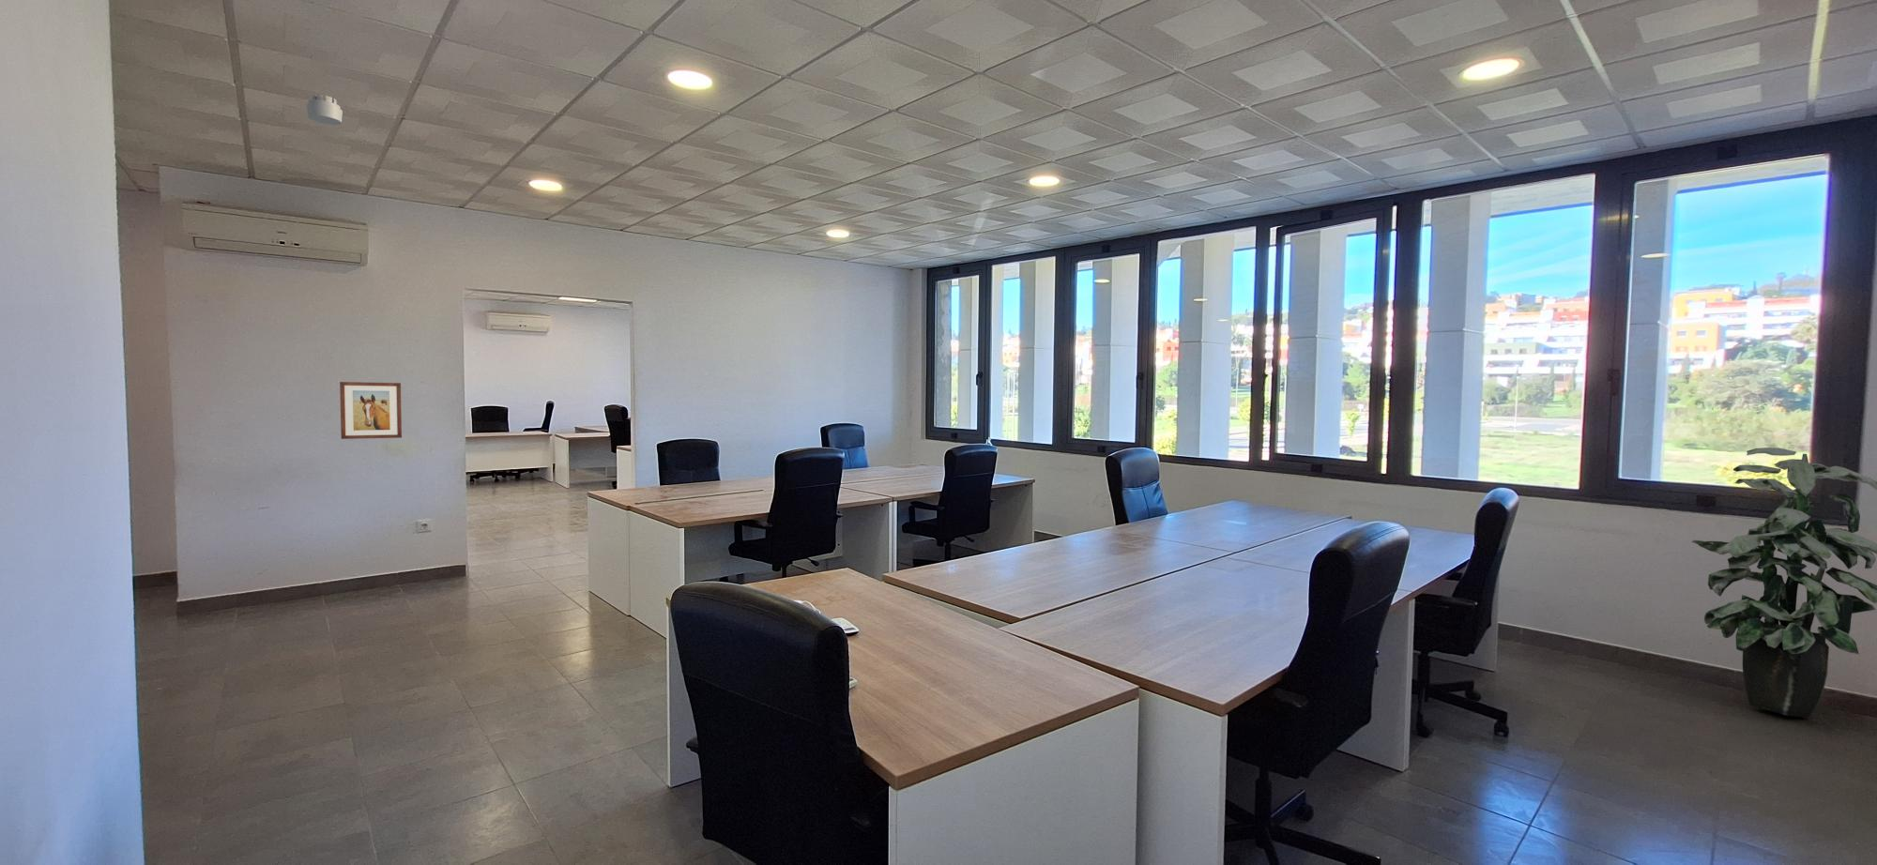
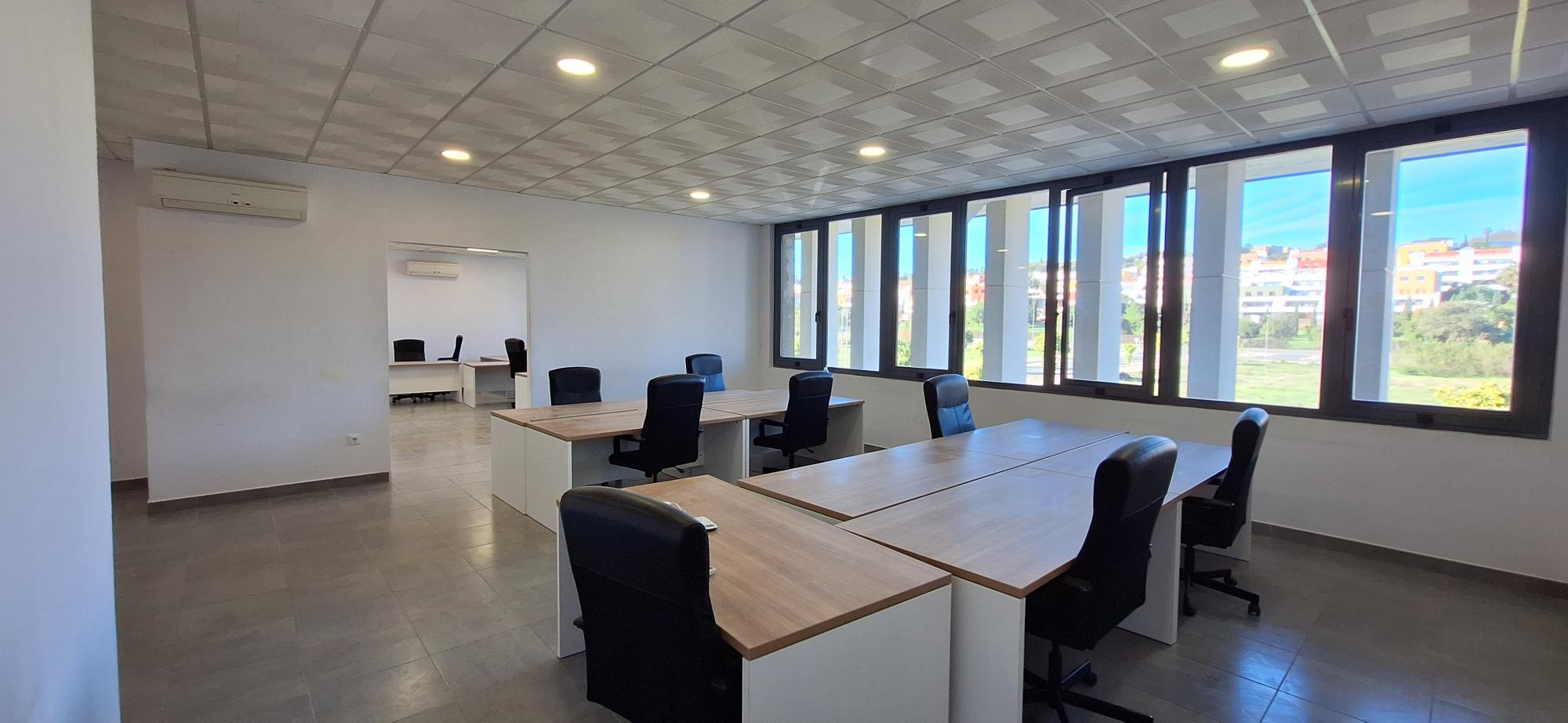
- indoor plant (1782, 579)
- smoke detector (323, 109)
- wall art (371, 410)
